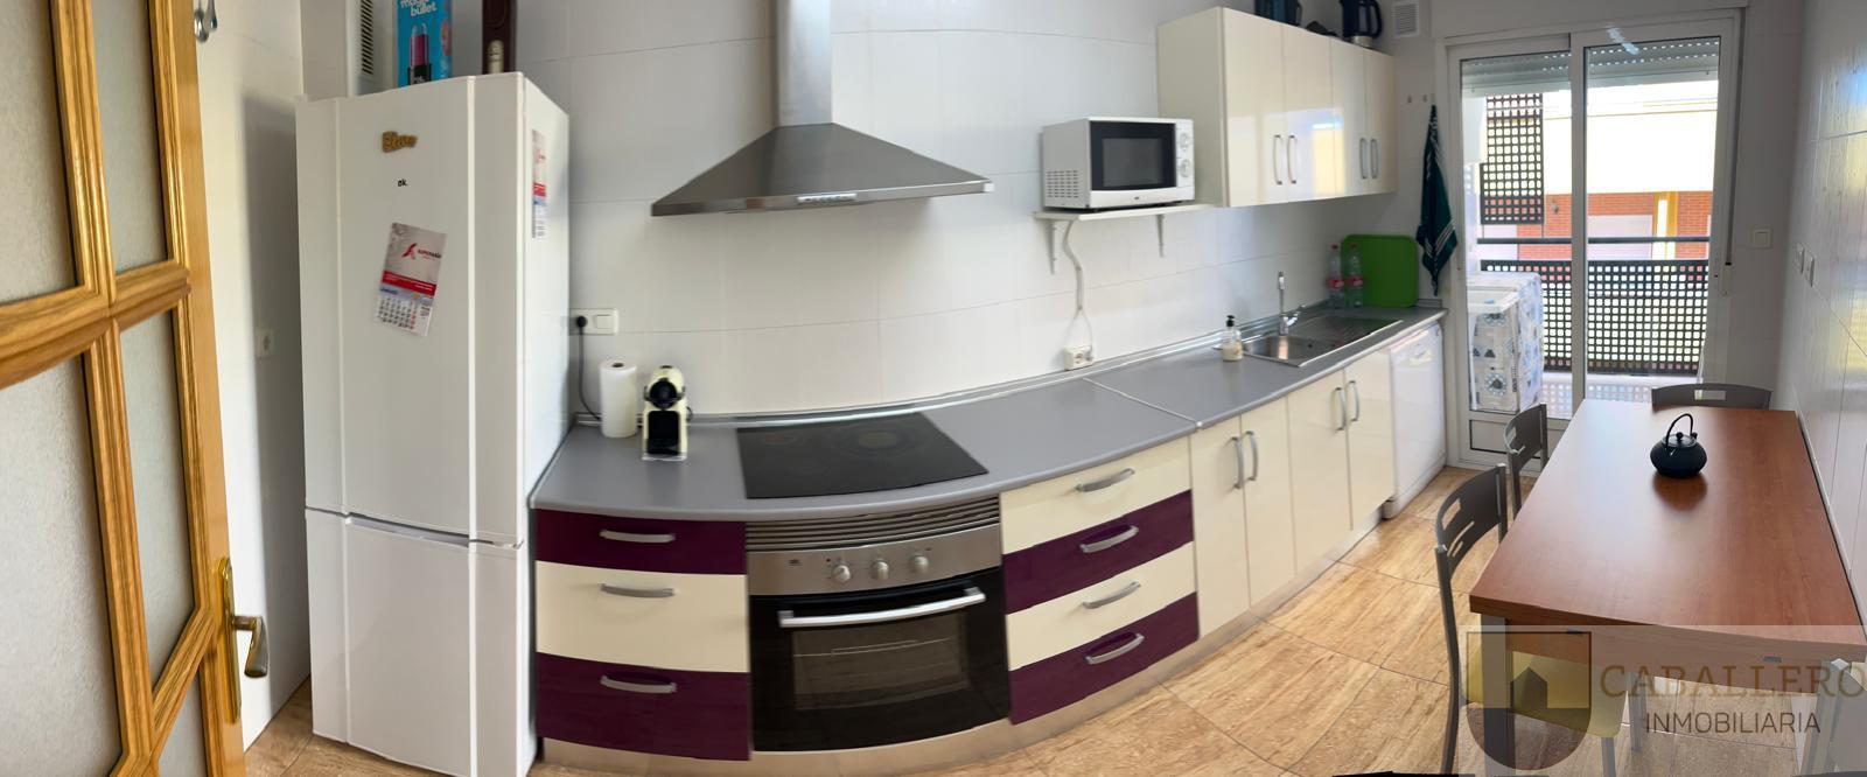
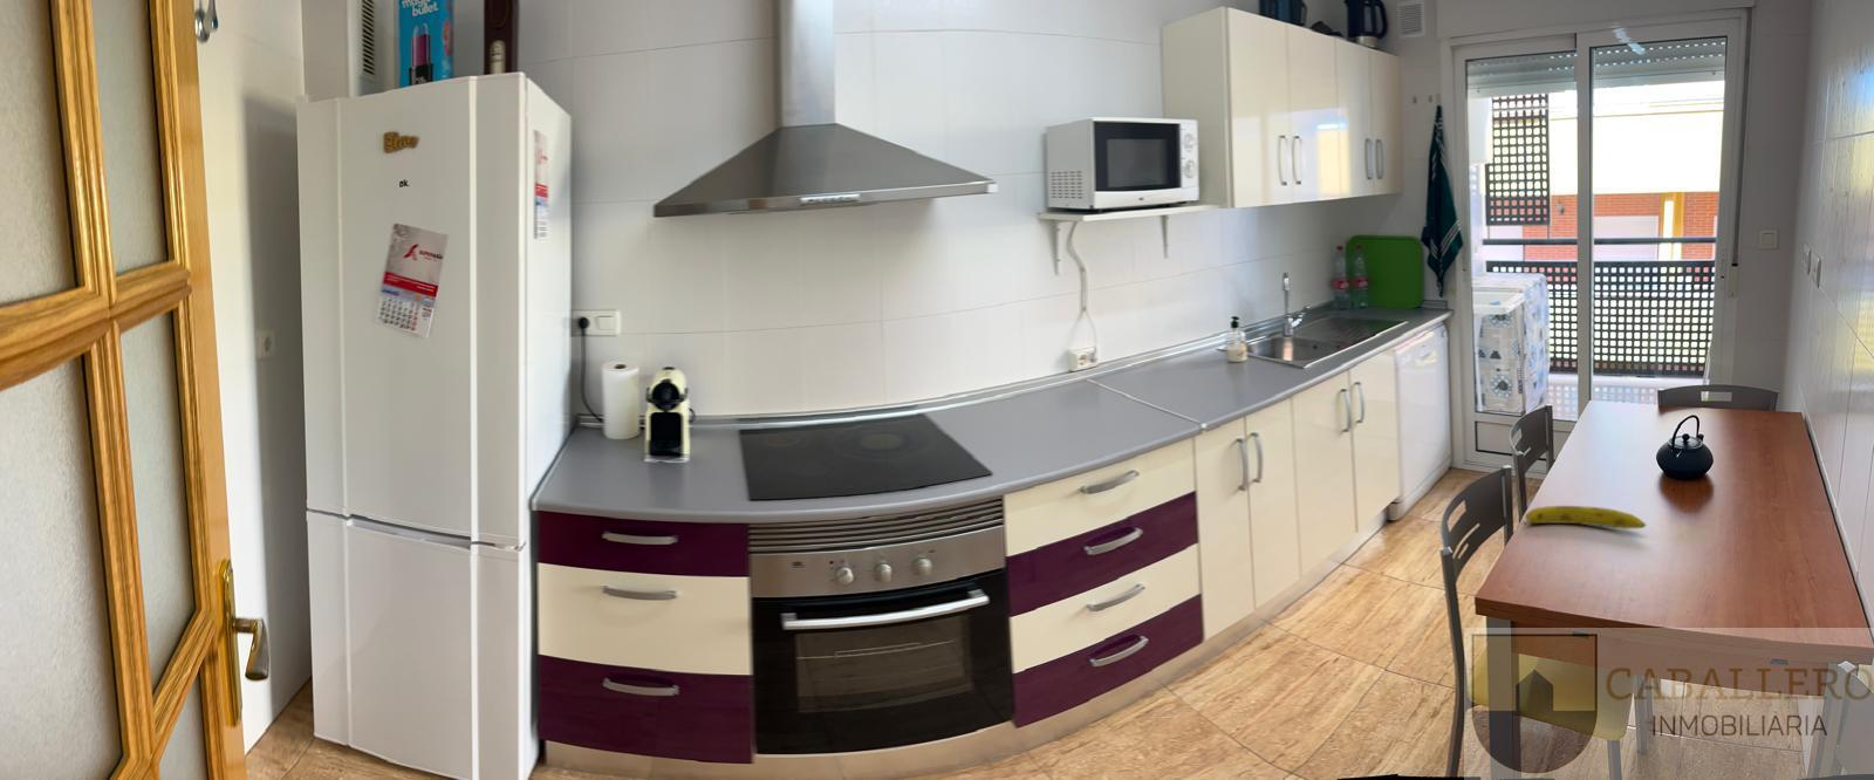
+ fruit (1584, 518)
